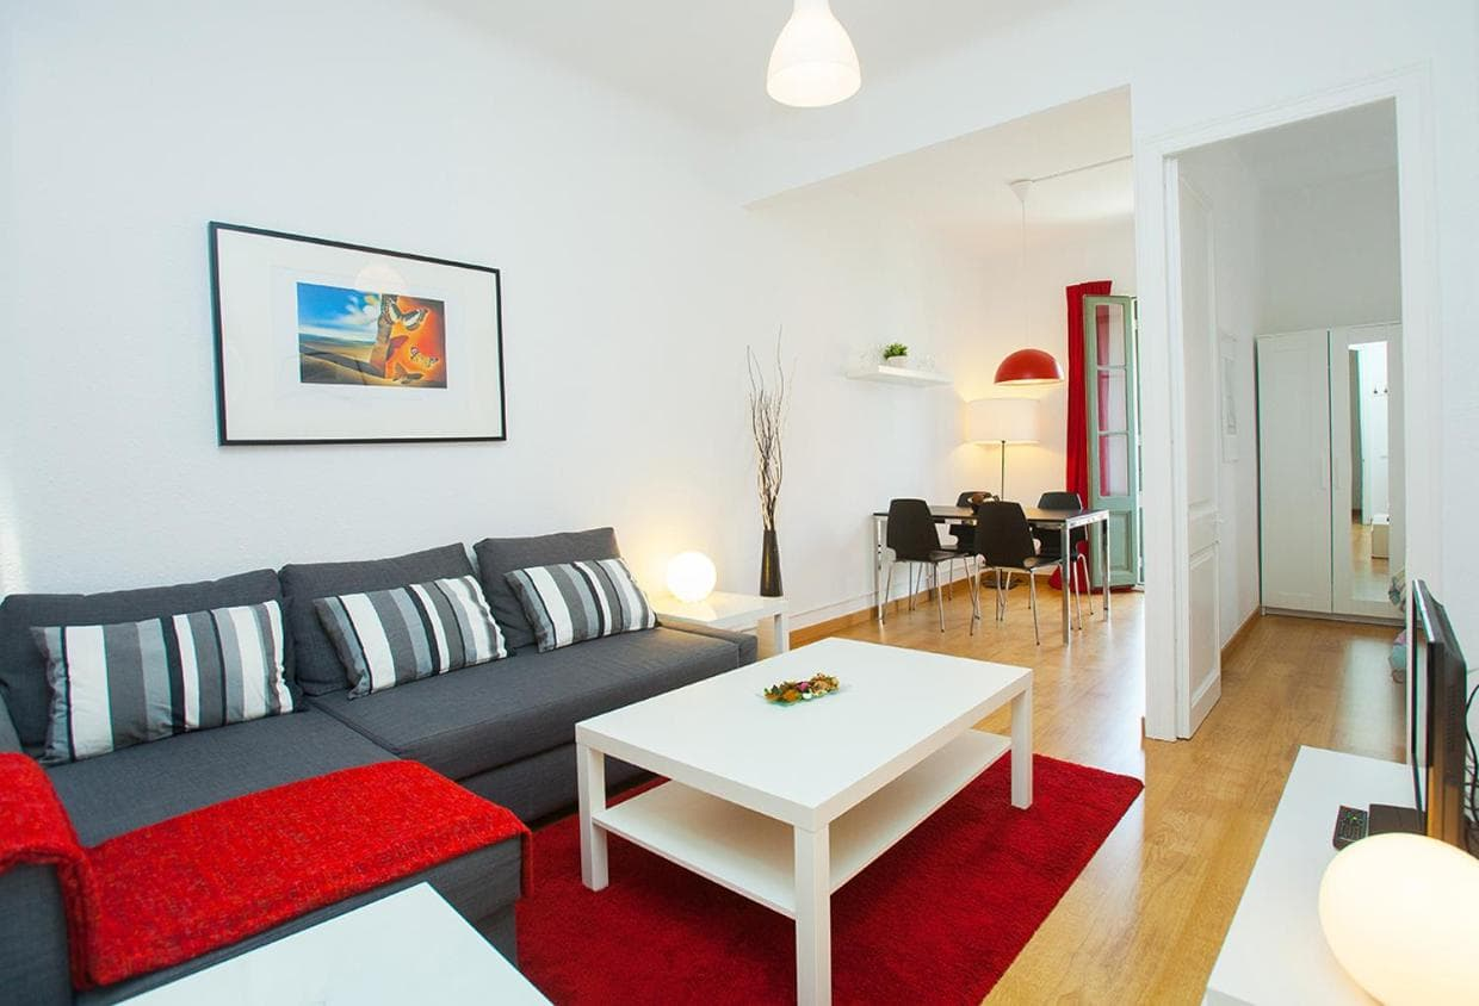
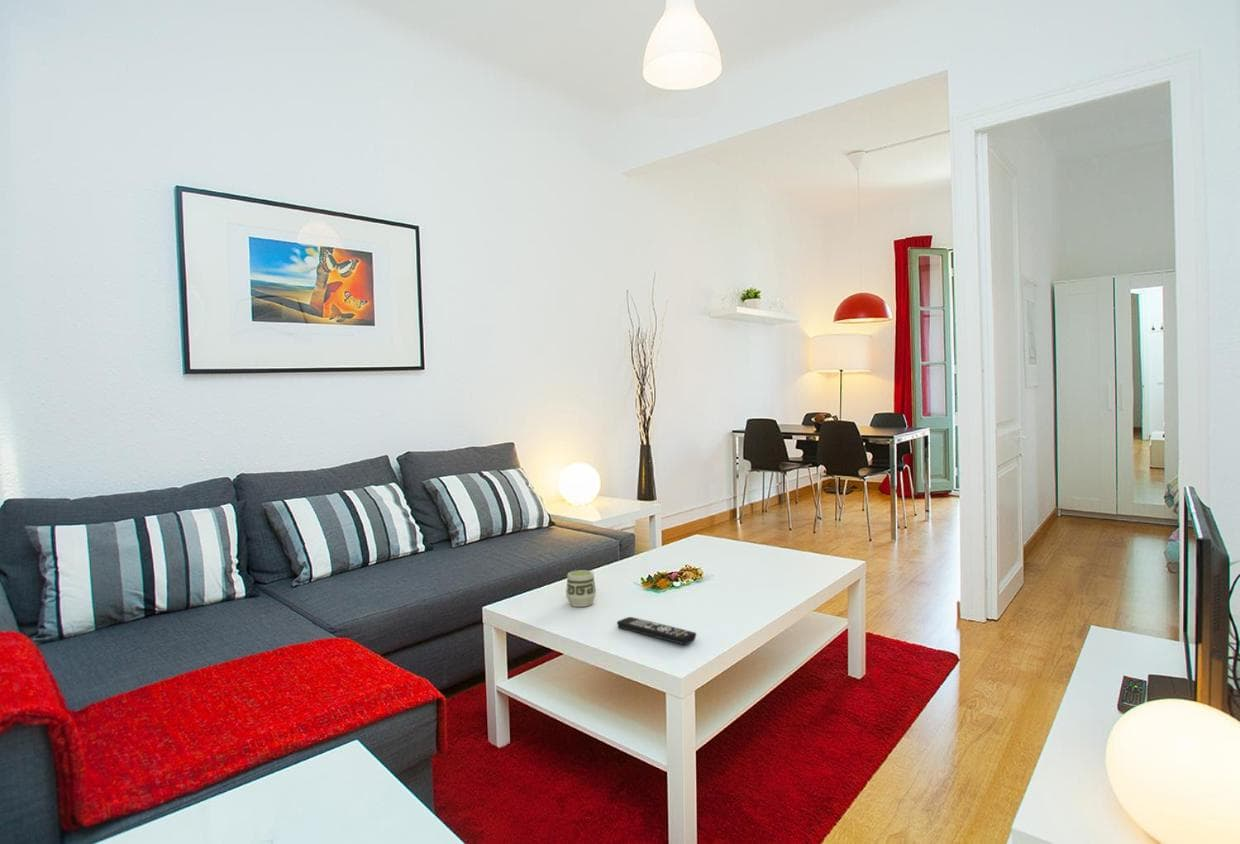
+ remote control (655, 630)
+ cup (580, 588)
